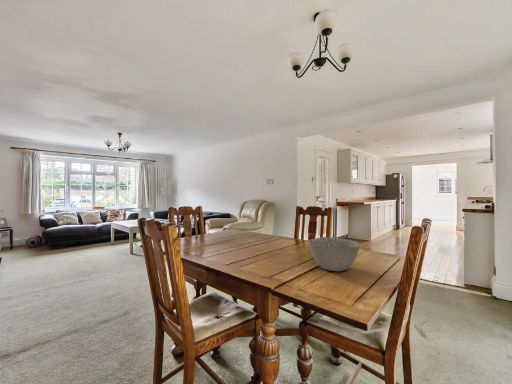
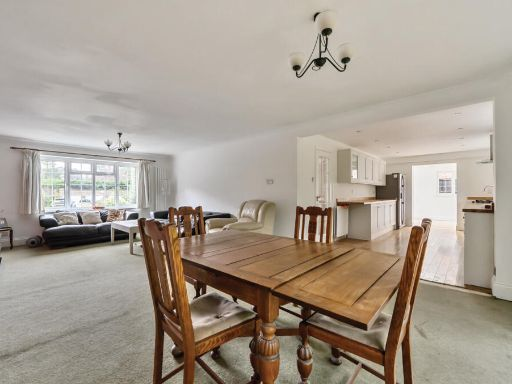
- bowl (333, 254)
